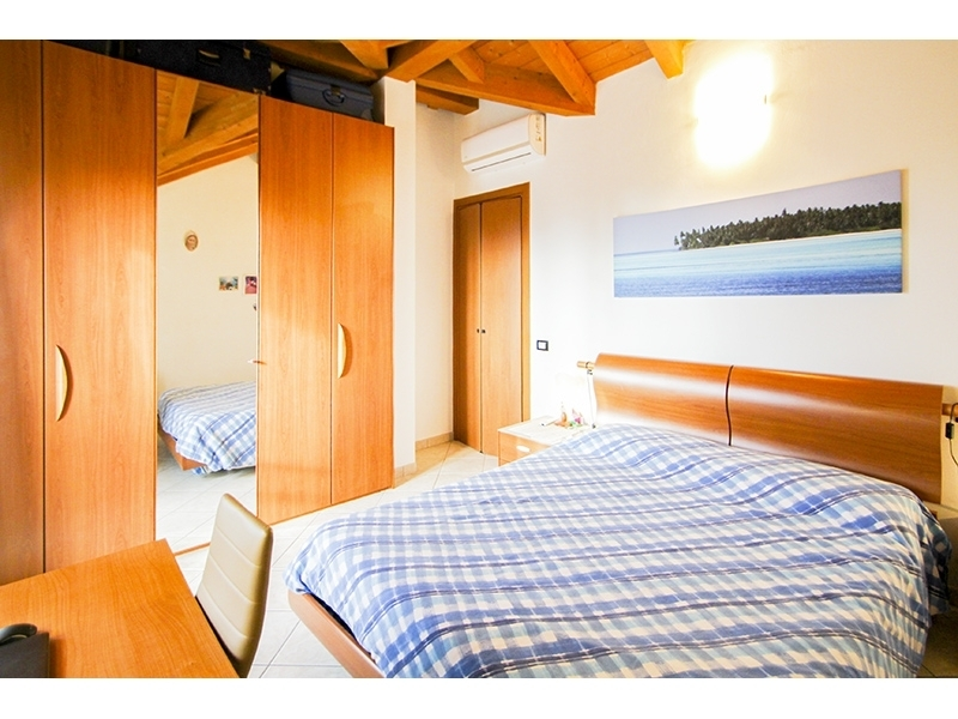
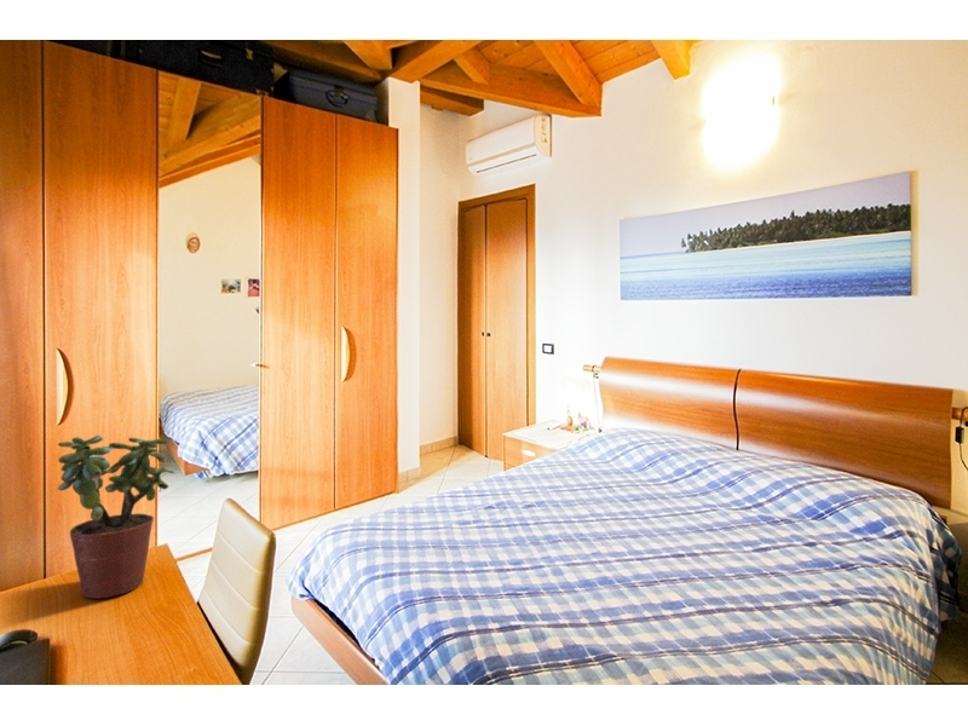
+ potted plant (104, 508)
